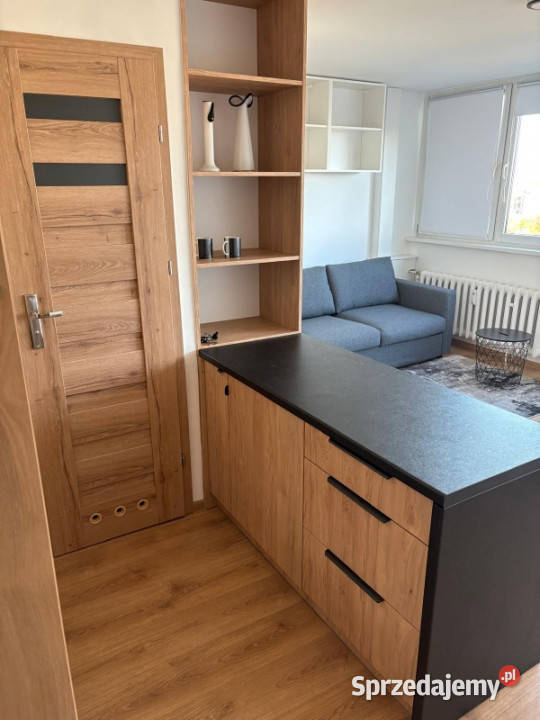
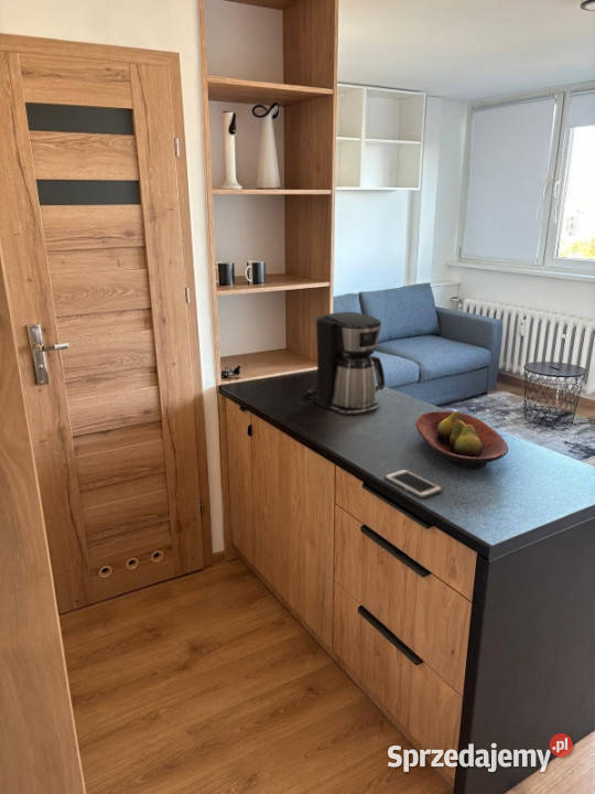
+ fruit bowl (458, 434)
+ cell phone (412, 483)
+ coffee maker (348, 358)
